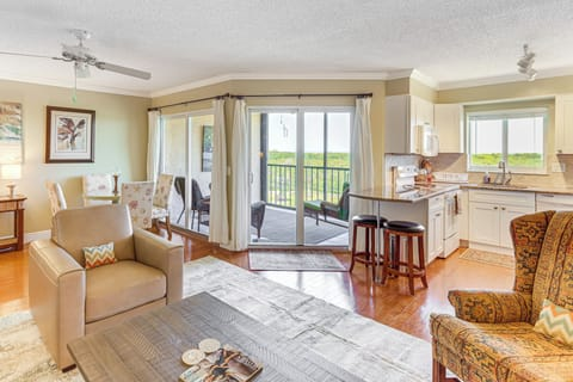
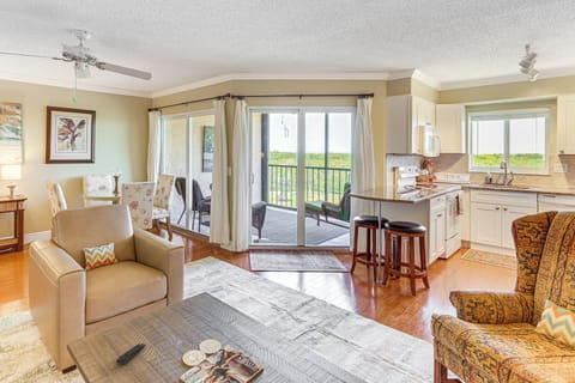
+ remote control (132, 352)
